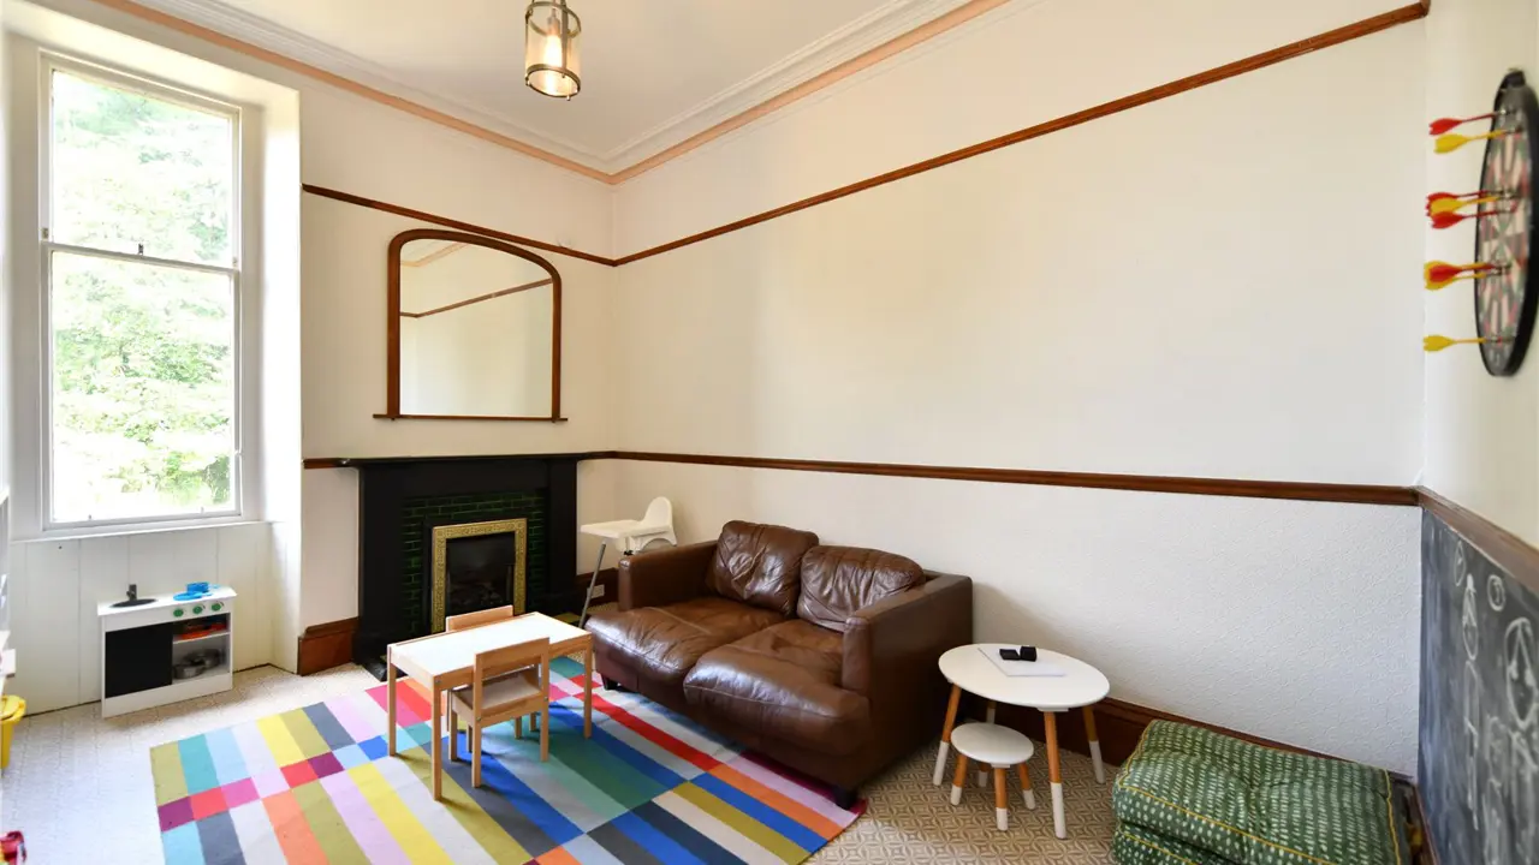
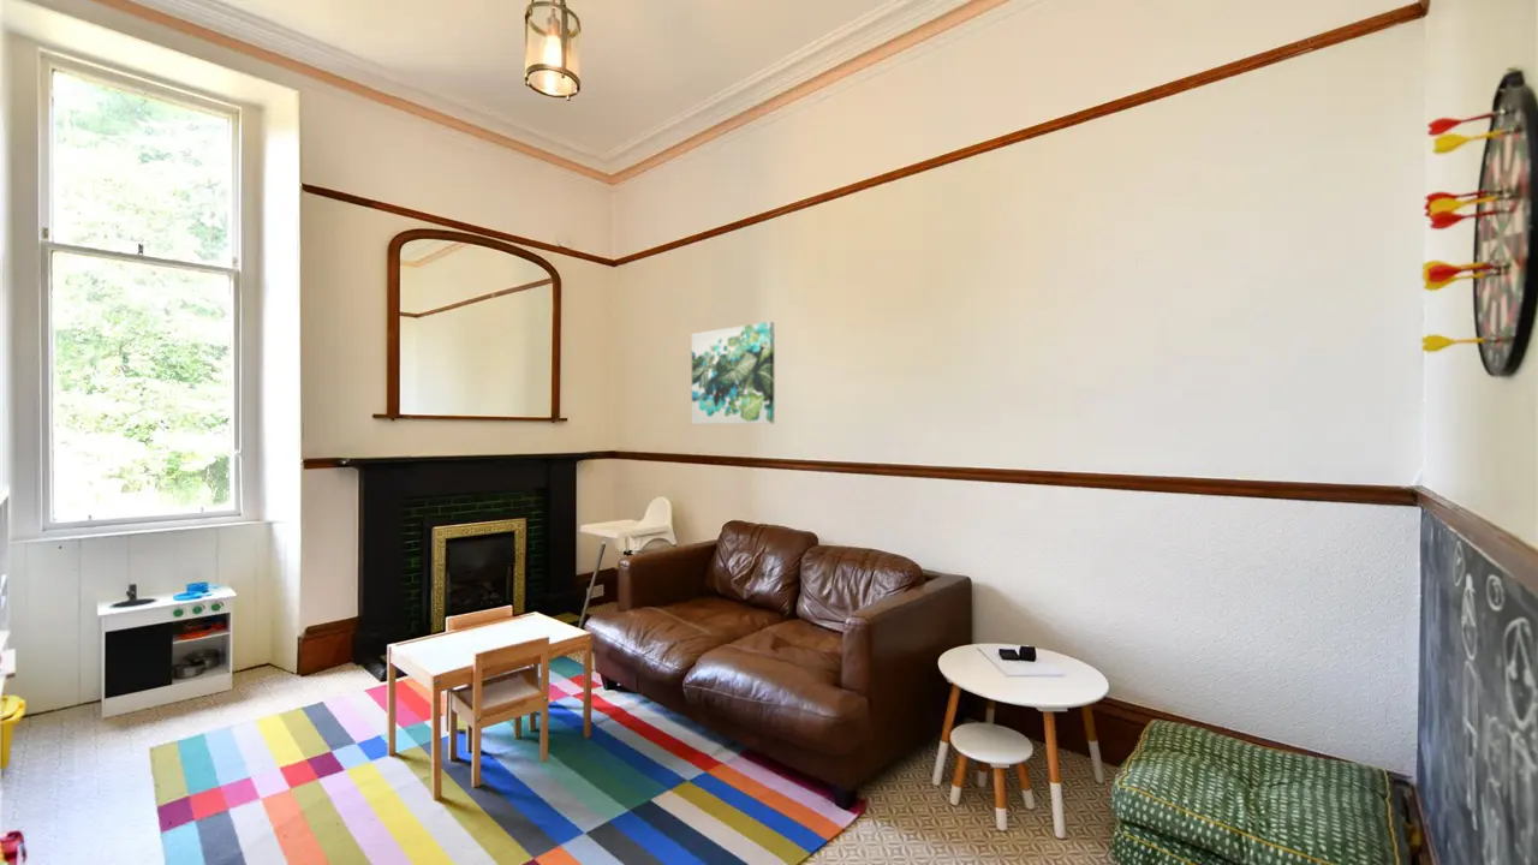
+ wall art (731, 376)
